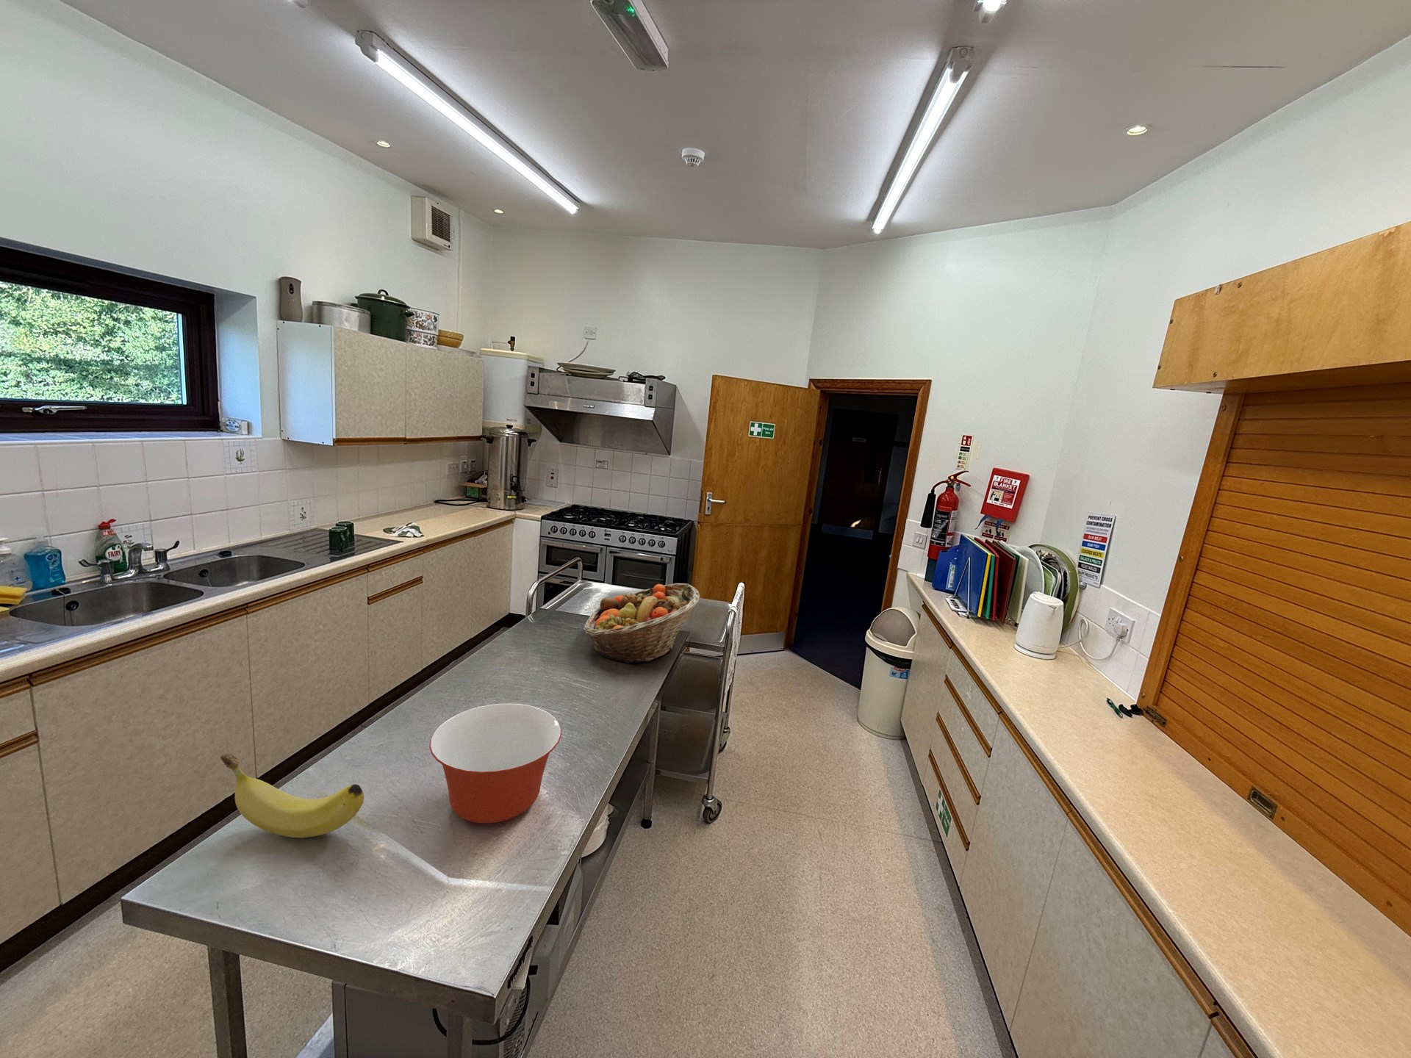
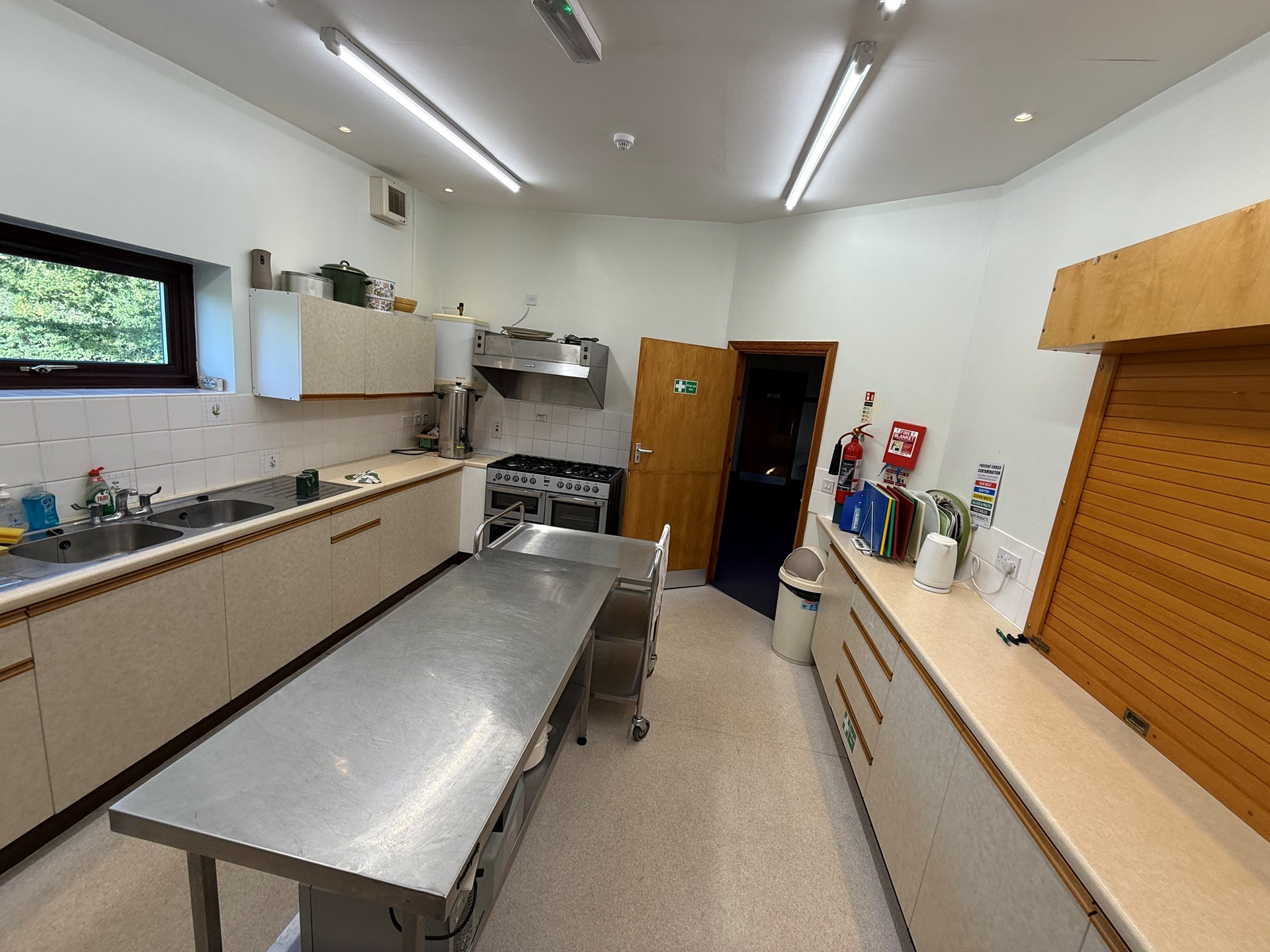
- mixing bowl (497, 769)
- fruit basket (642, 617)
- banana (293, 796)
